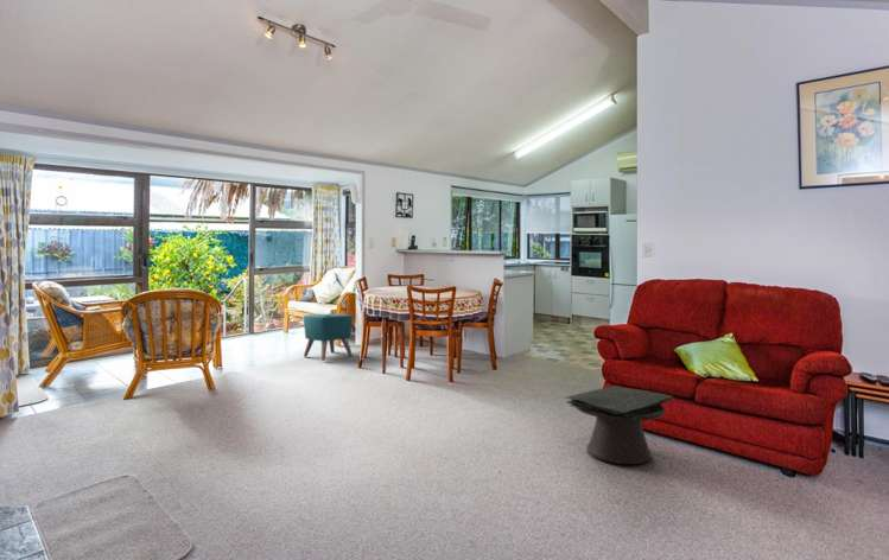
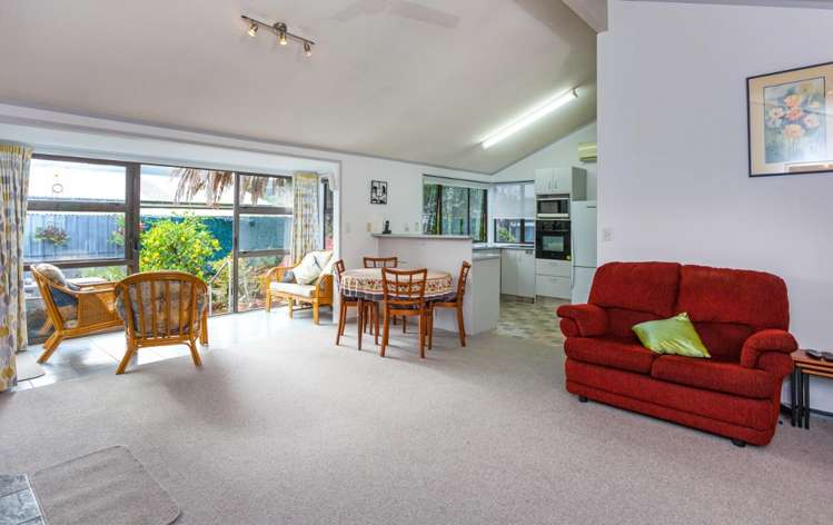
- side table (618, 424)
- ottoman (328, 336)
